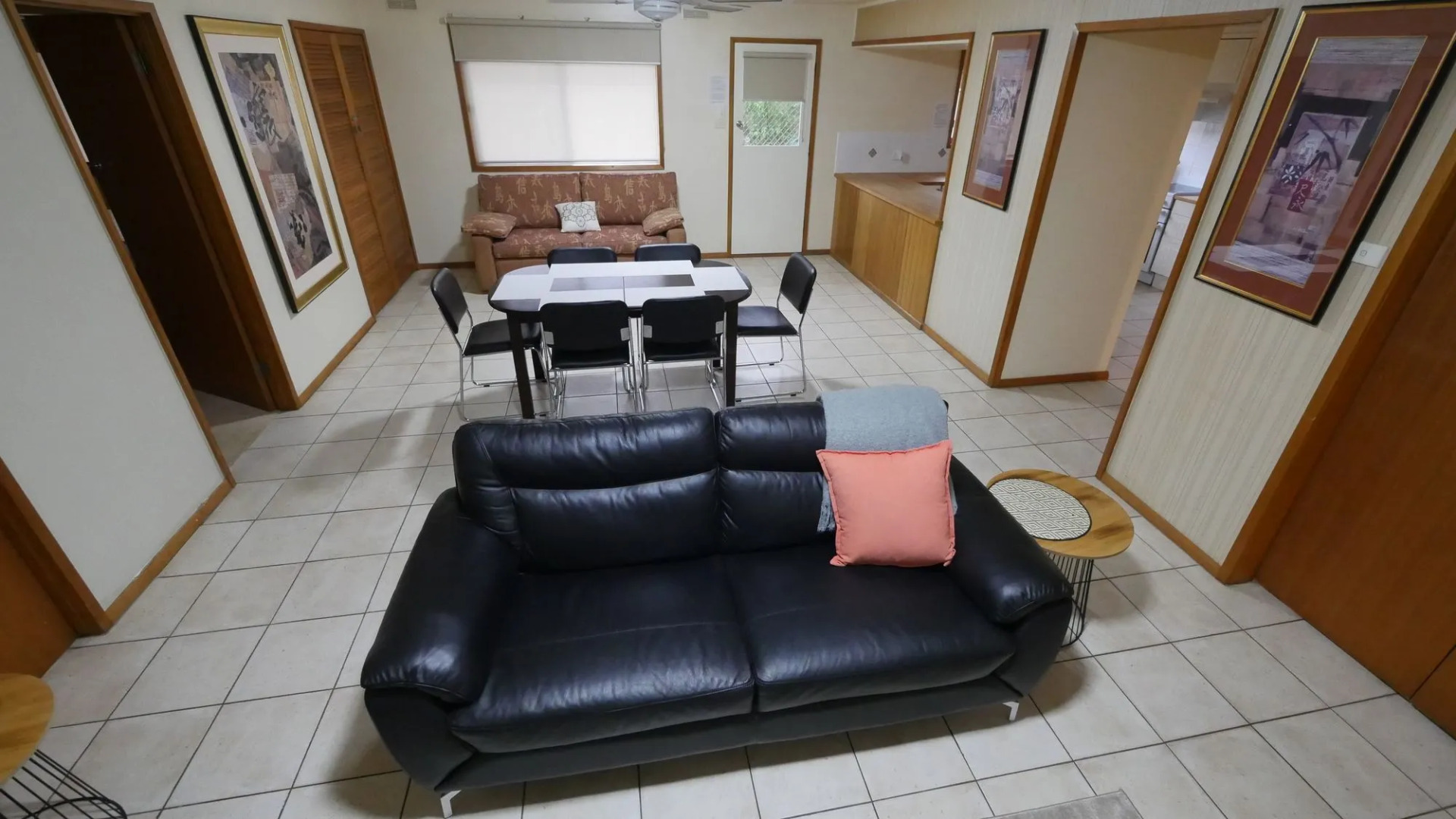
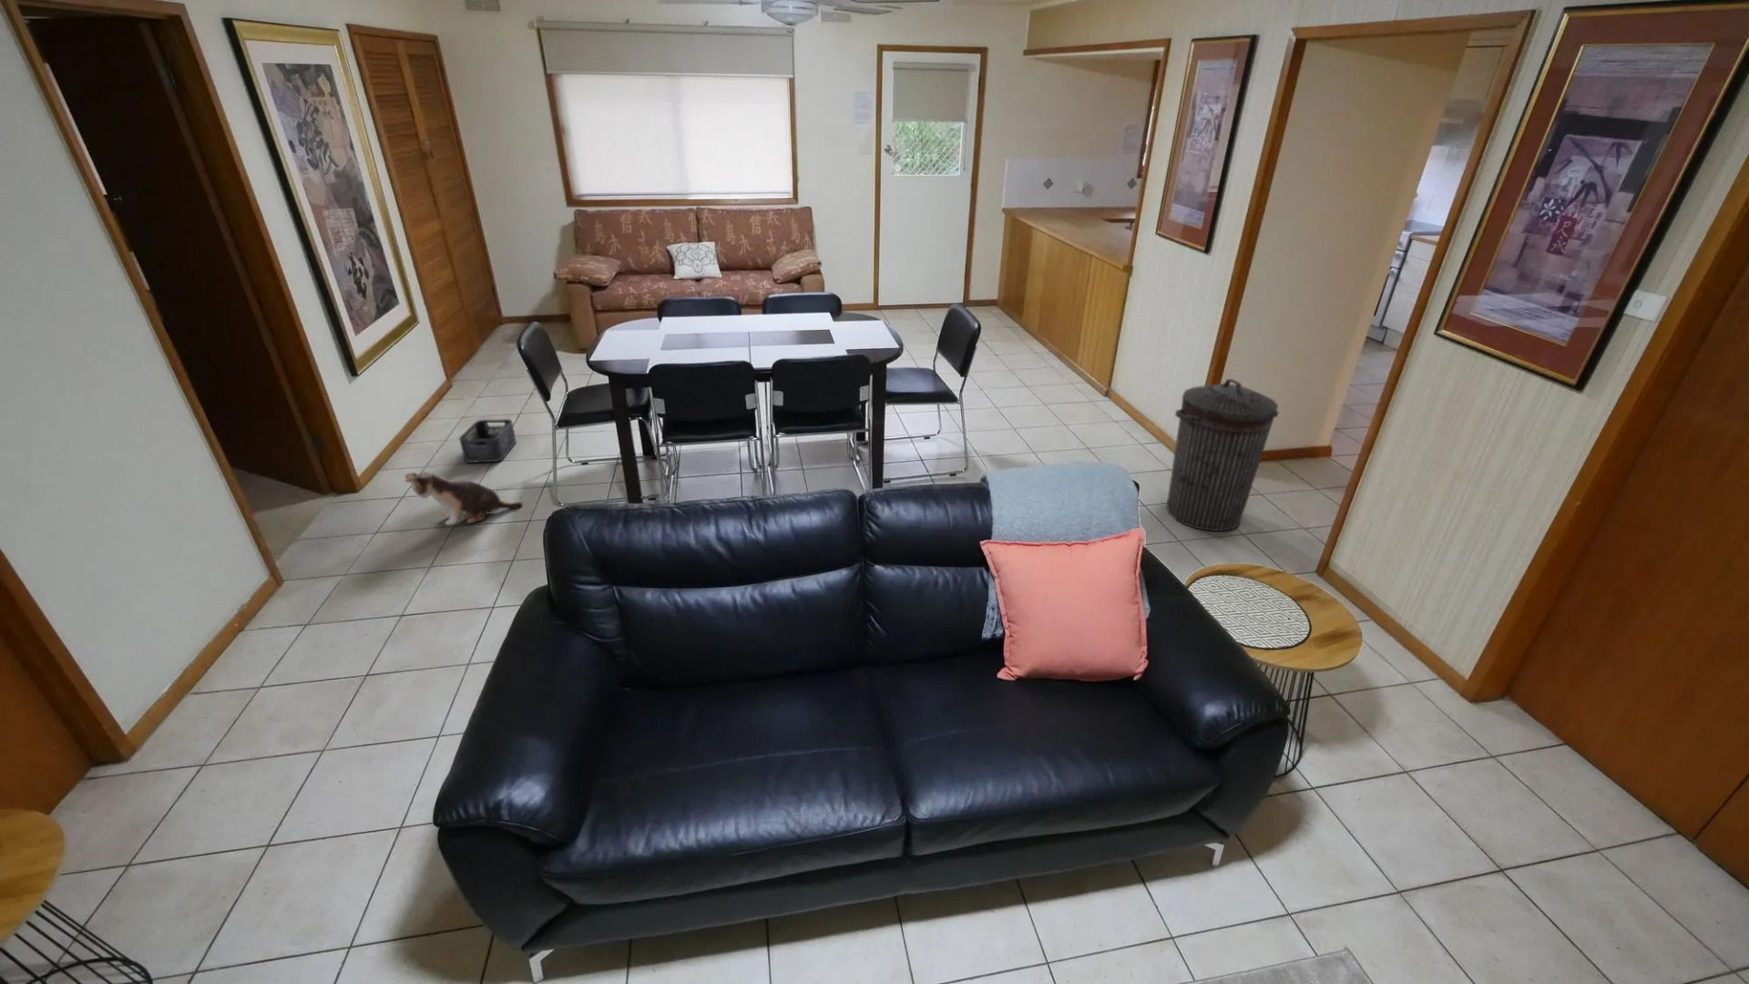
+ plush toy (466, 493)
+ storage bin (488, 440)
+ trash can (1217, 451)
